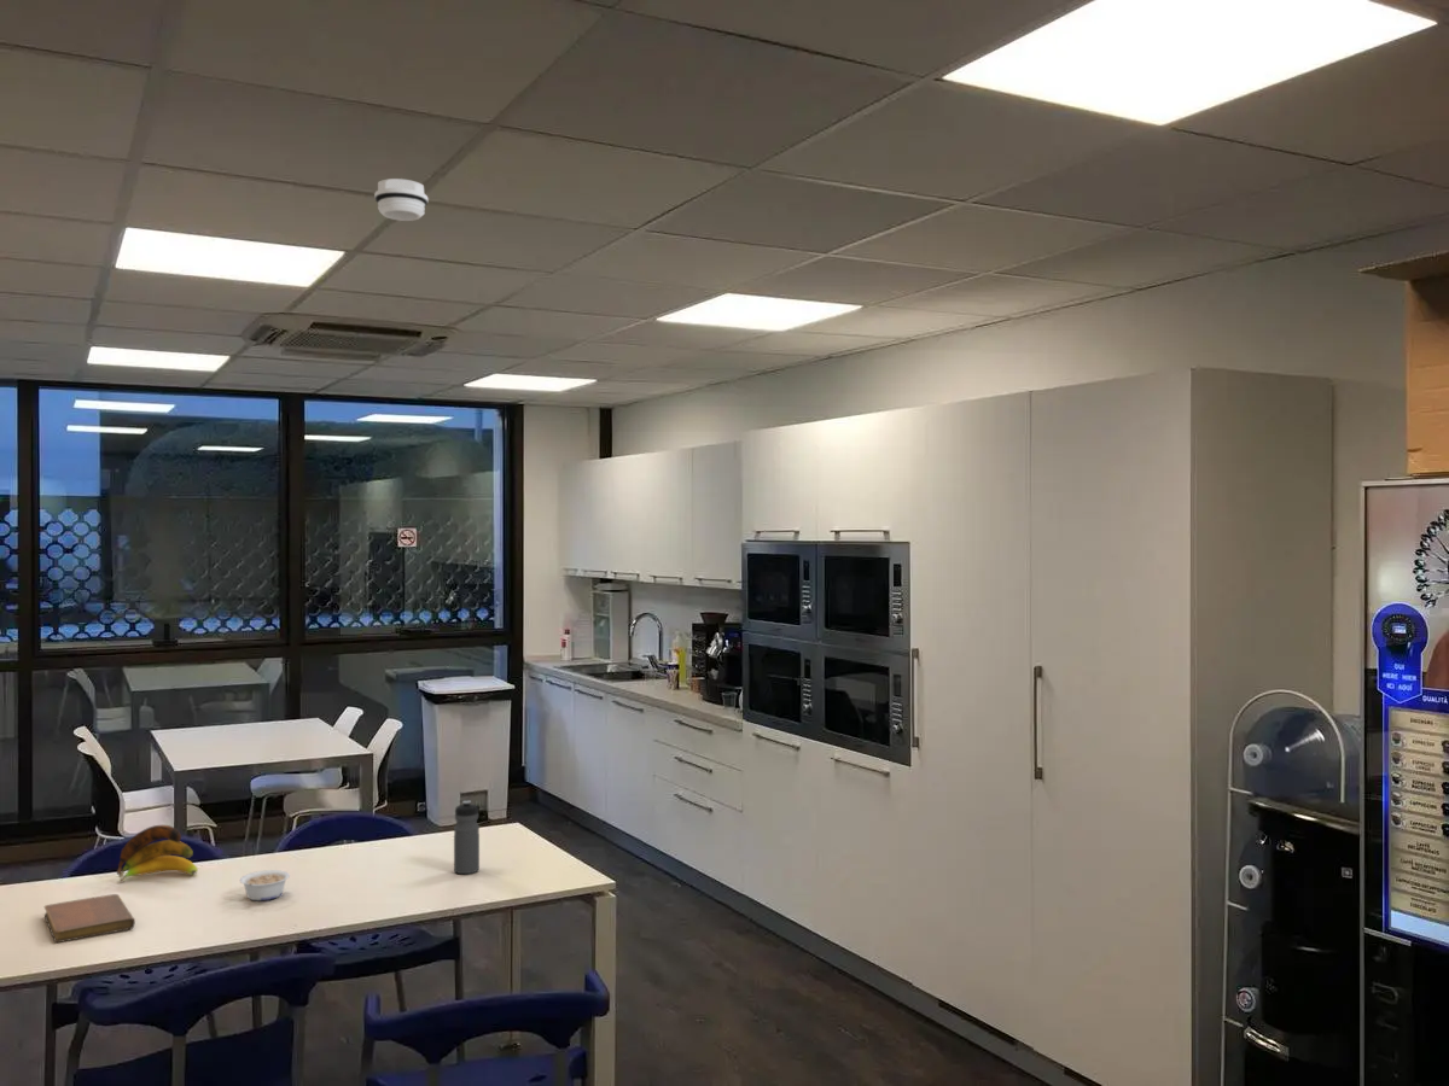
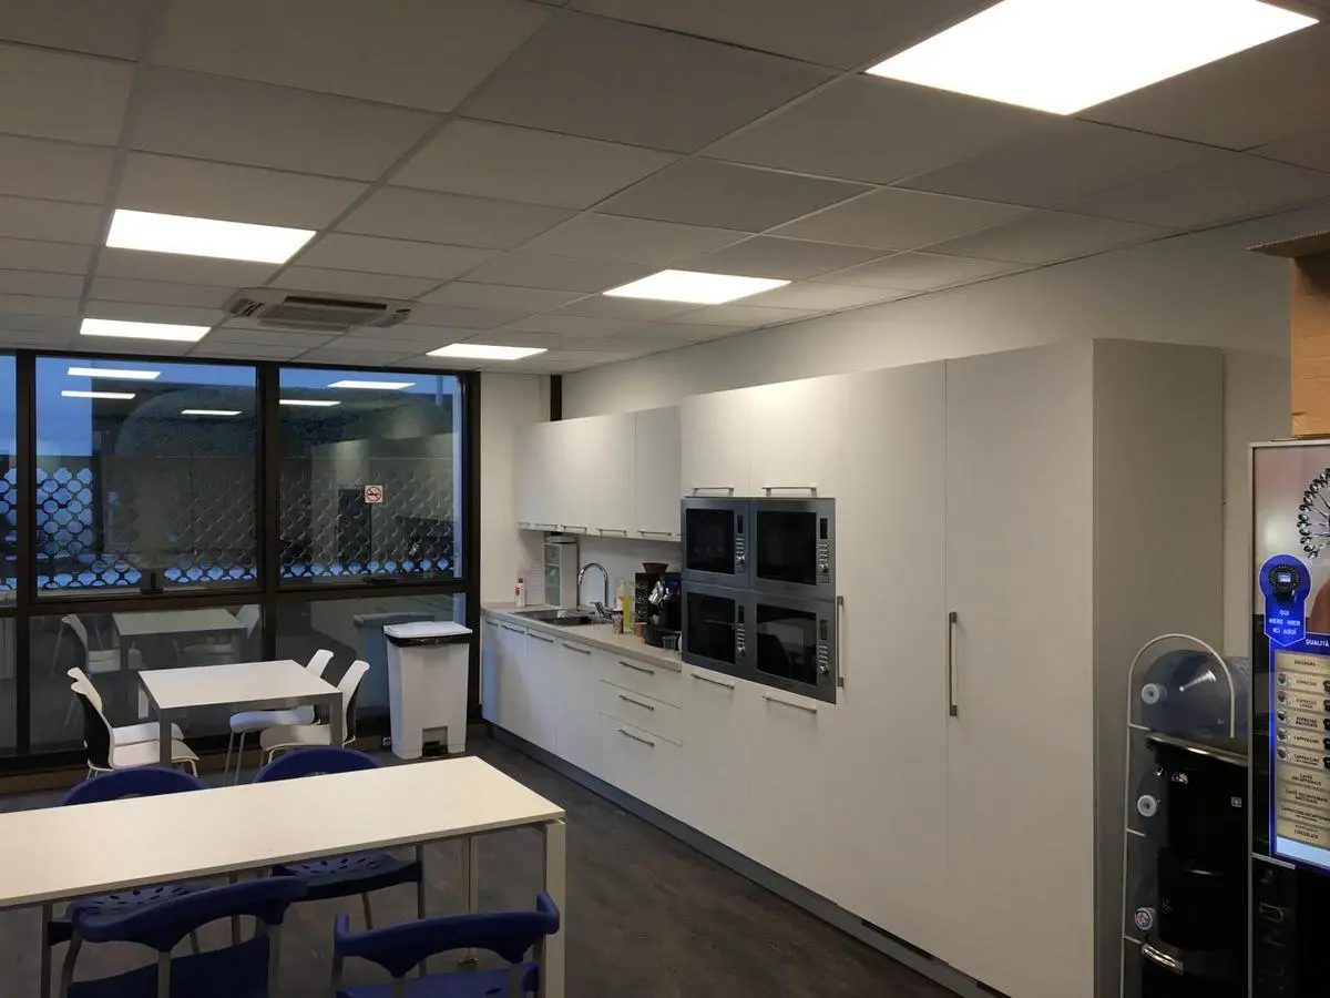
- smoke detector (401, 200)
- legume (264, 884)
- banana (159, 851)
- water bottle (466, 835)
- notebook (88, 916)
